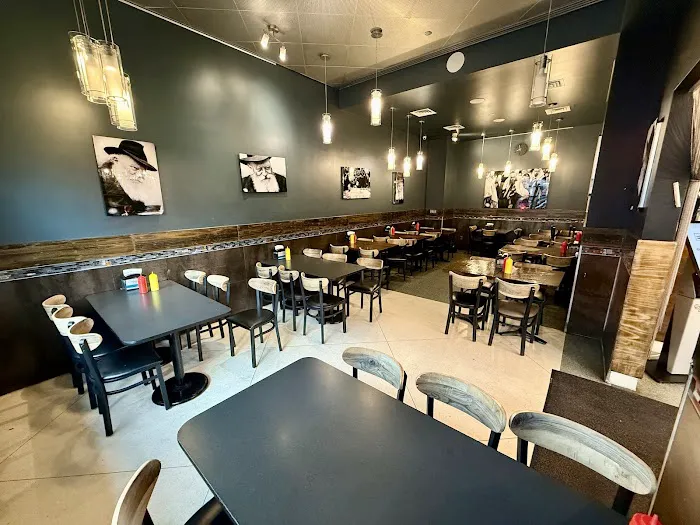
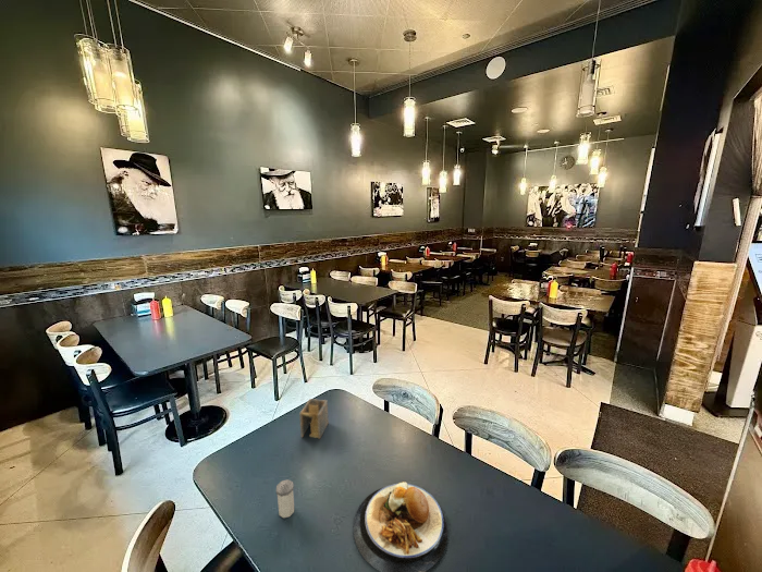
+ salt shaker (285, 498)
+ plate (400, 514)
+ napkin holder (314, 414)
